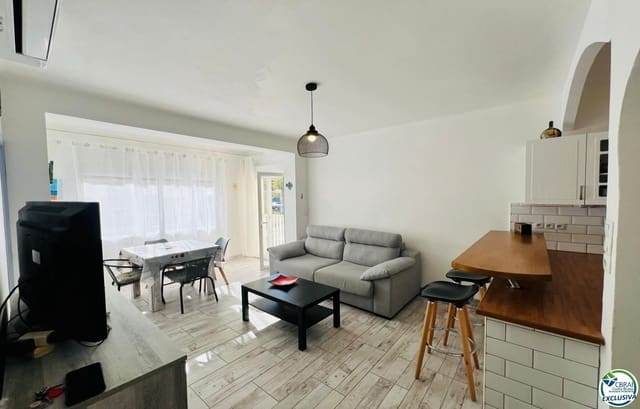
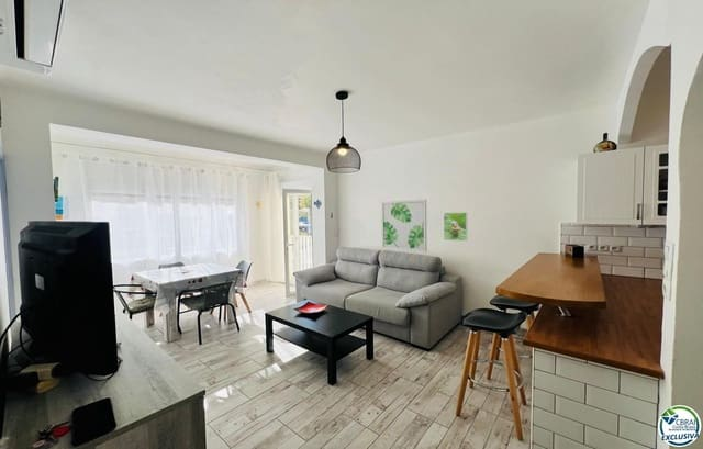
+ wall art (402, 225)
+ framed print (455, 226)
